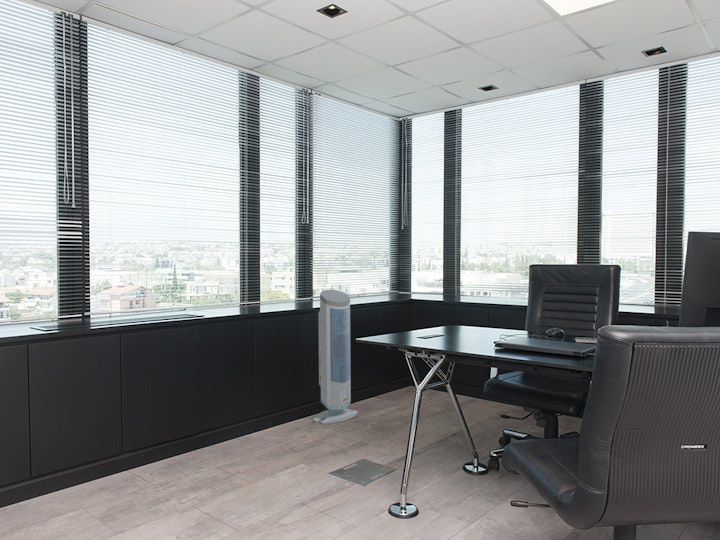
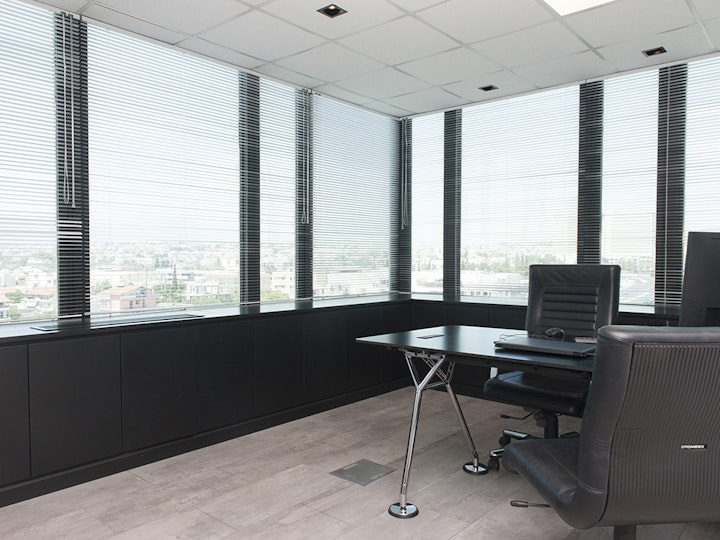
- air purifier (335, 353)
